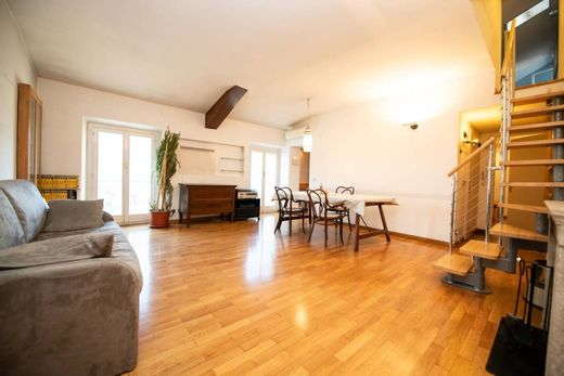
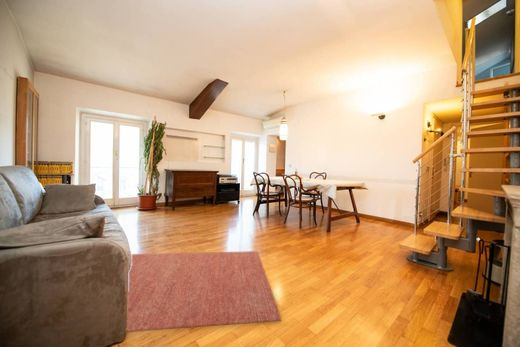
+ rug (162, 280)
